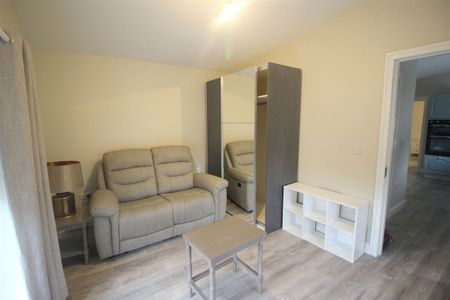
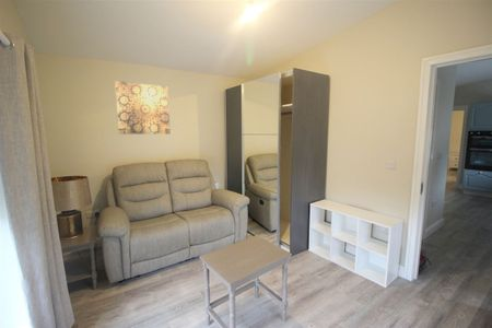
+ wall art (144, 109)
